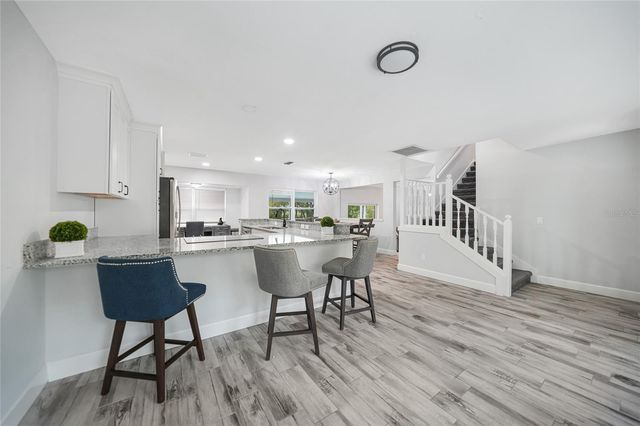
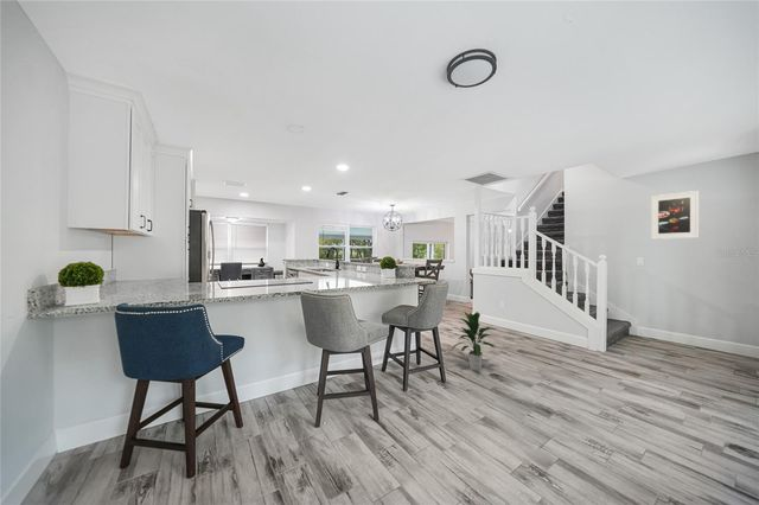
+ indoor plant (473, 338)
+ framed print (674, 216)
